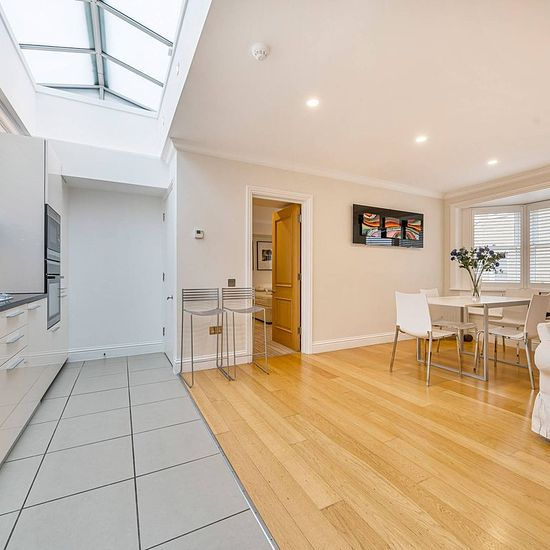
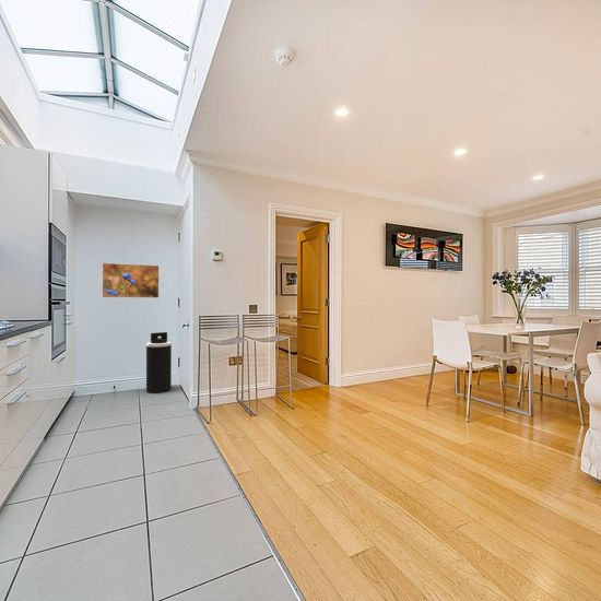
+ trash can (158, 361)
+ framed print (131, 281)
